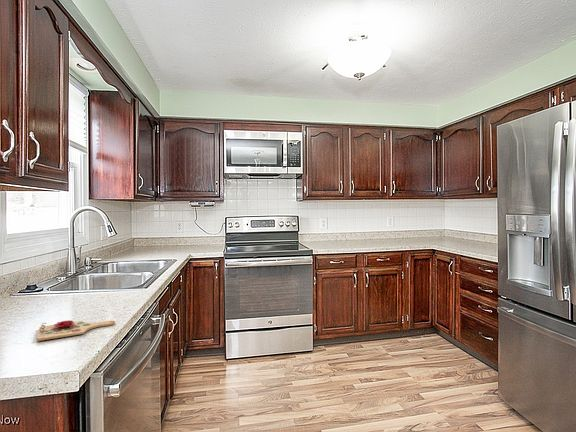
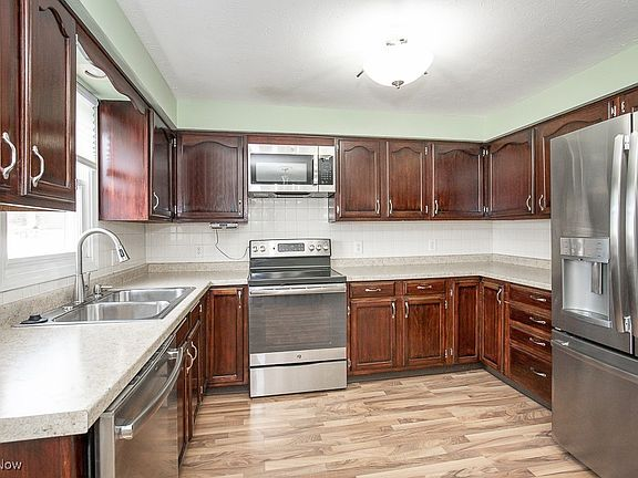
- cutting board (78, 324)
